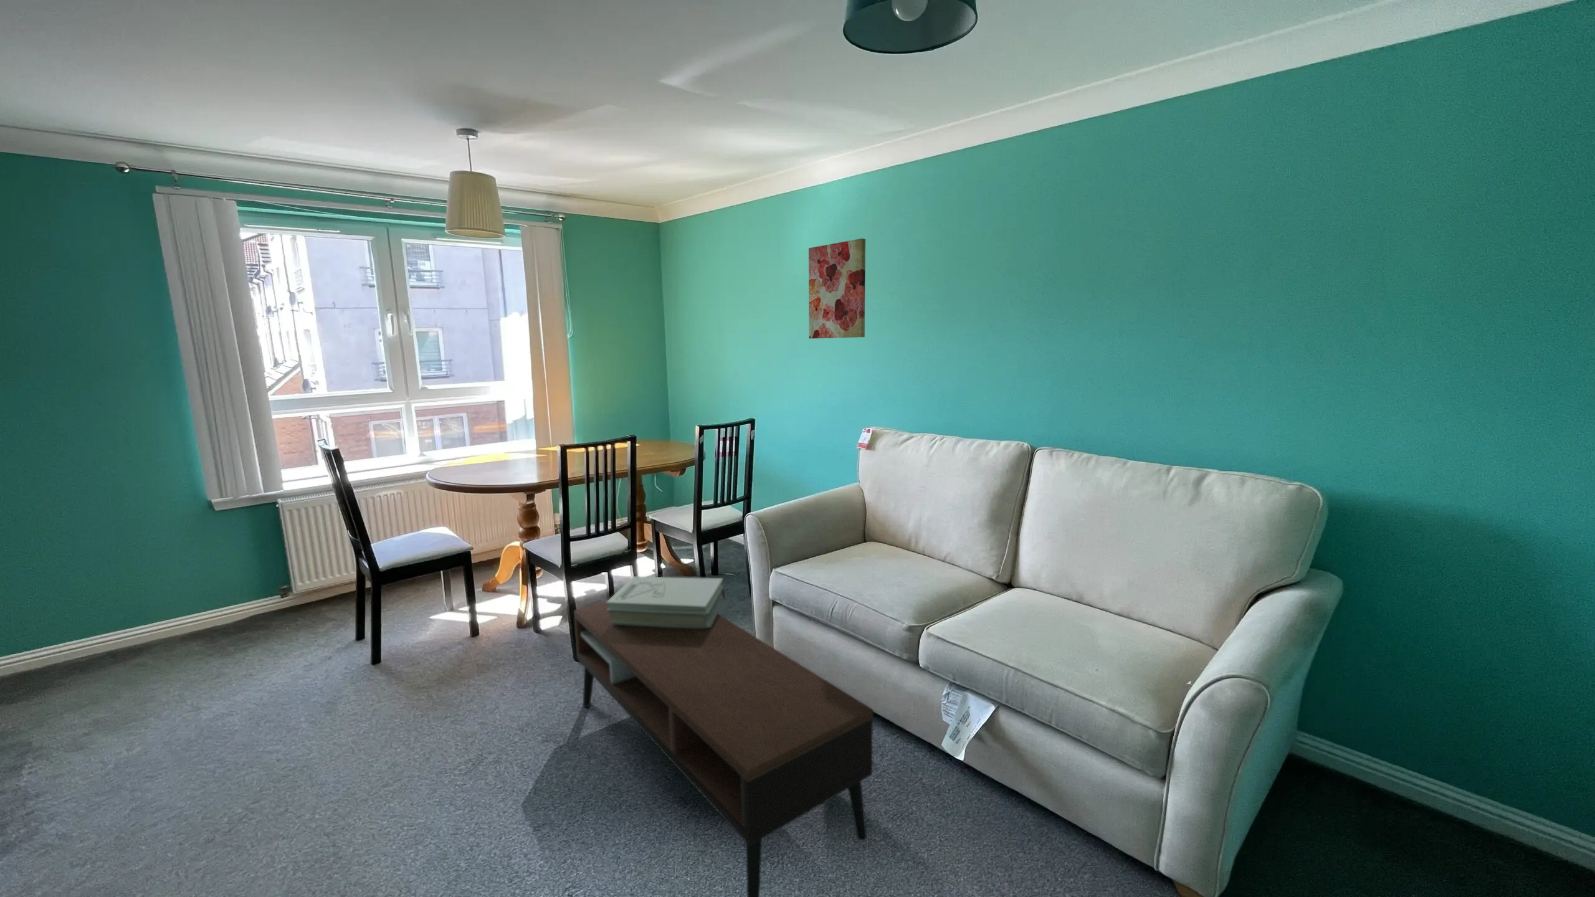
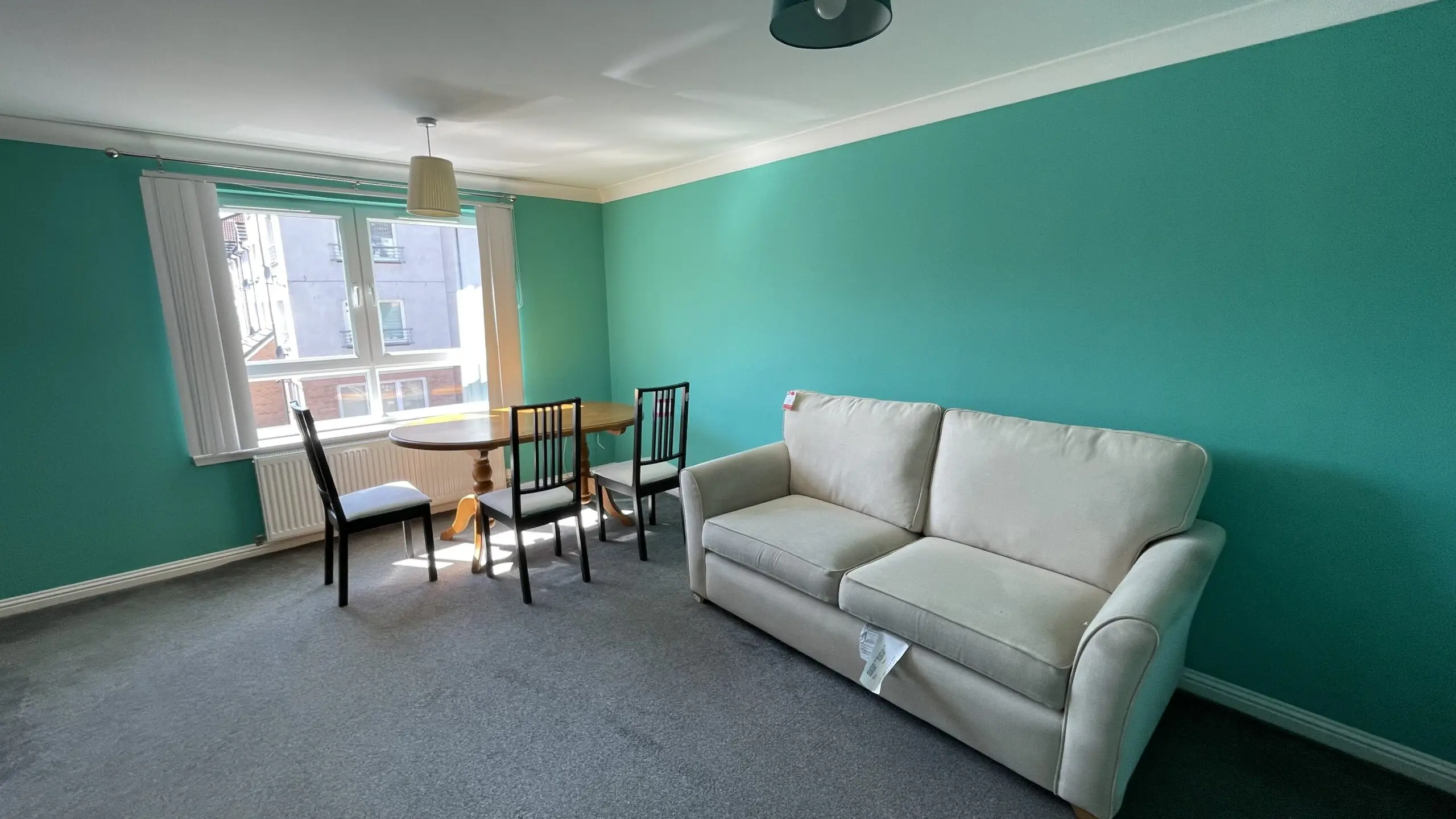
- books (668, 600)
- coffee table (700, 708)
- wall art (836, 291)
